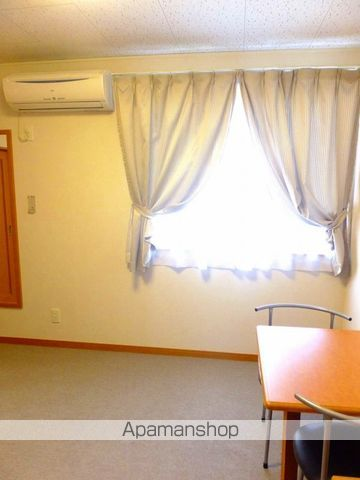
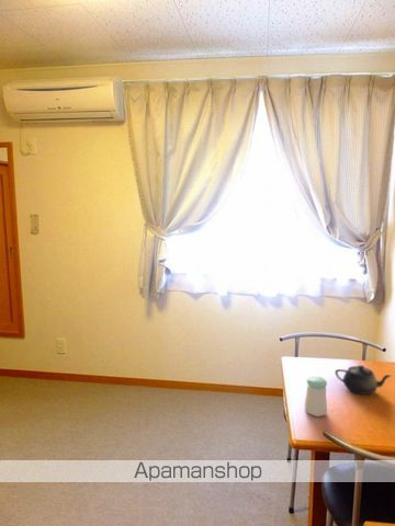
+ salt shaker (316, 395)
+ teapot (362, 378)
